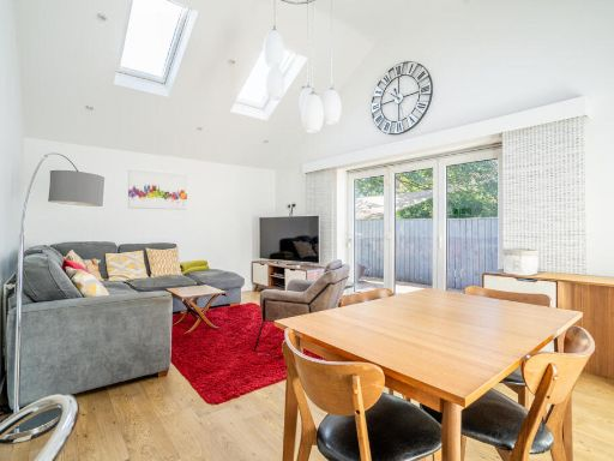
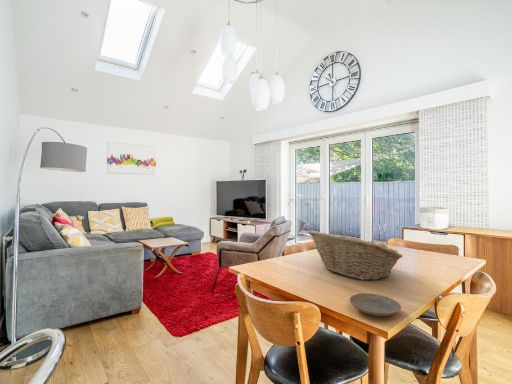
+ plate (374, 306)
+ fruit basket (351, 250)
